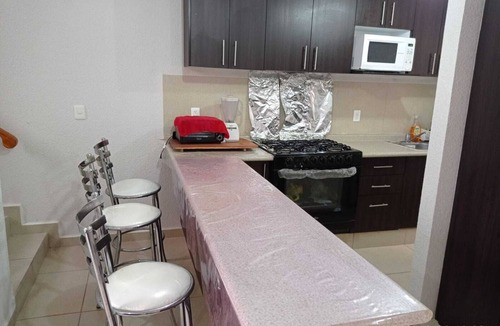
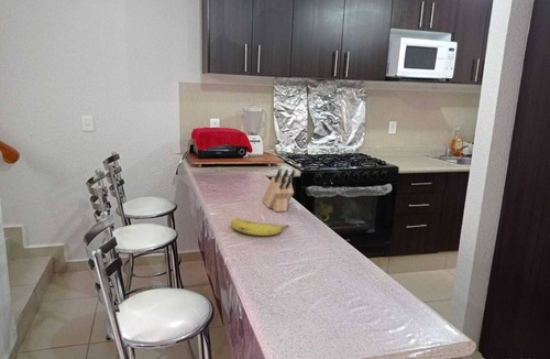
+ fruit (258, 222)
+ knife block (278, 186)
